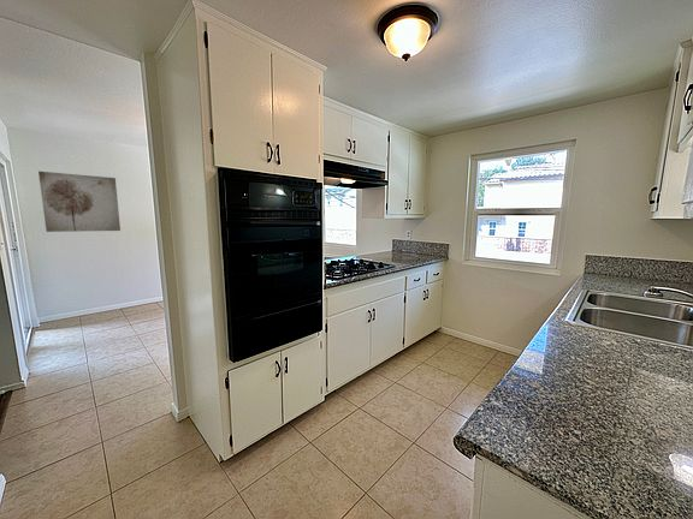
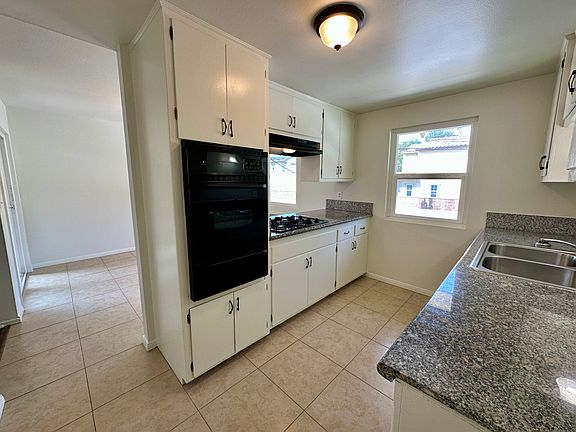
- wall art (82, 203)
